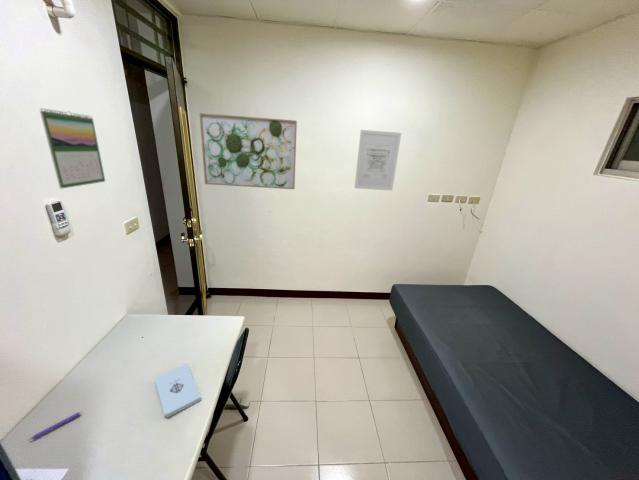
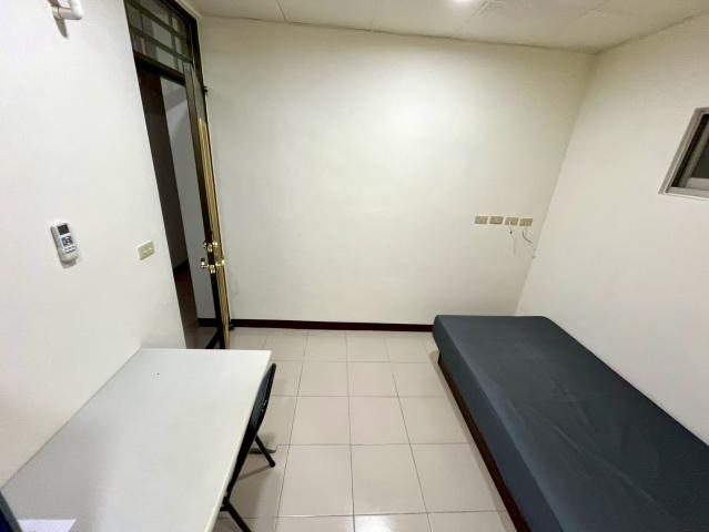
- calendar (76, 149)
- wall art (377, 161)
- notepad (177, 388)
- pen (55, 425)
- wall art (249, 153)
